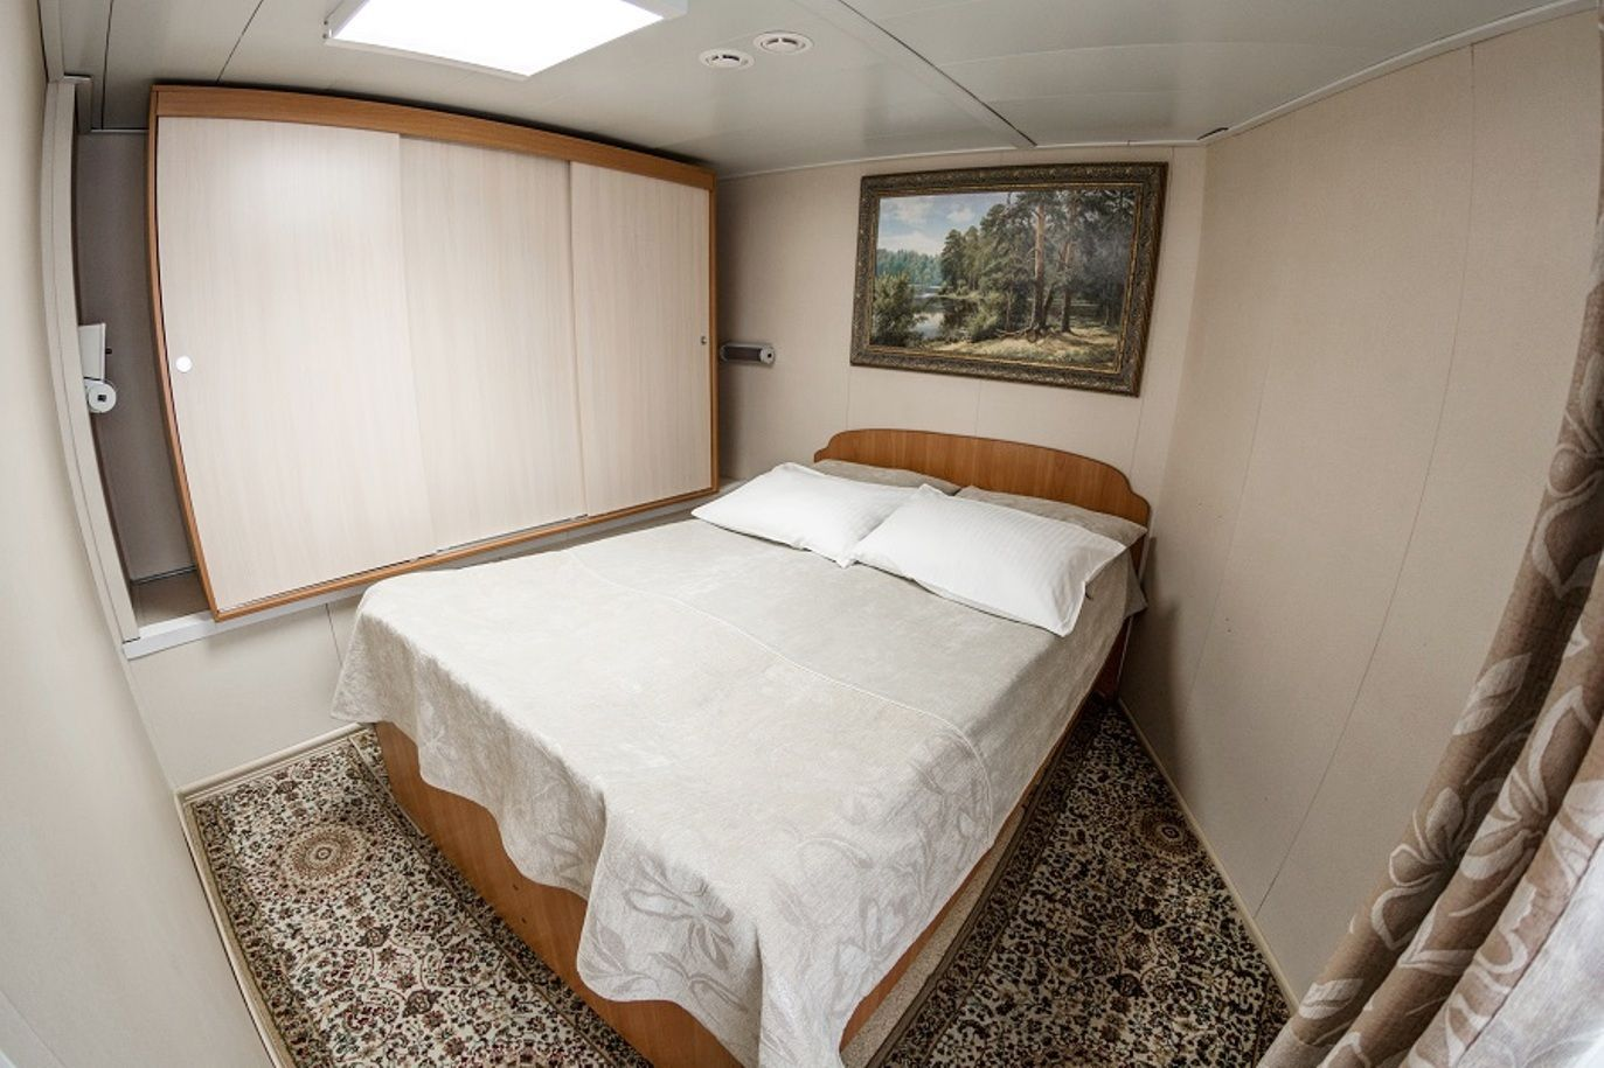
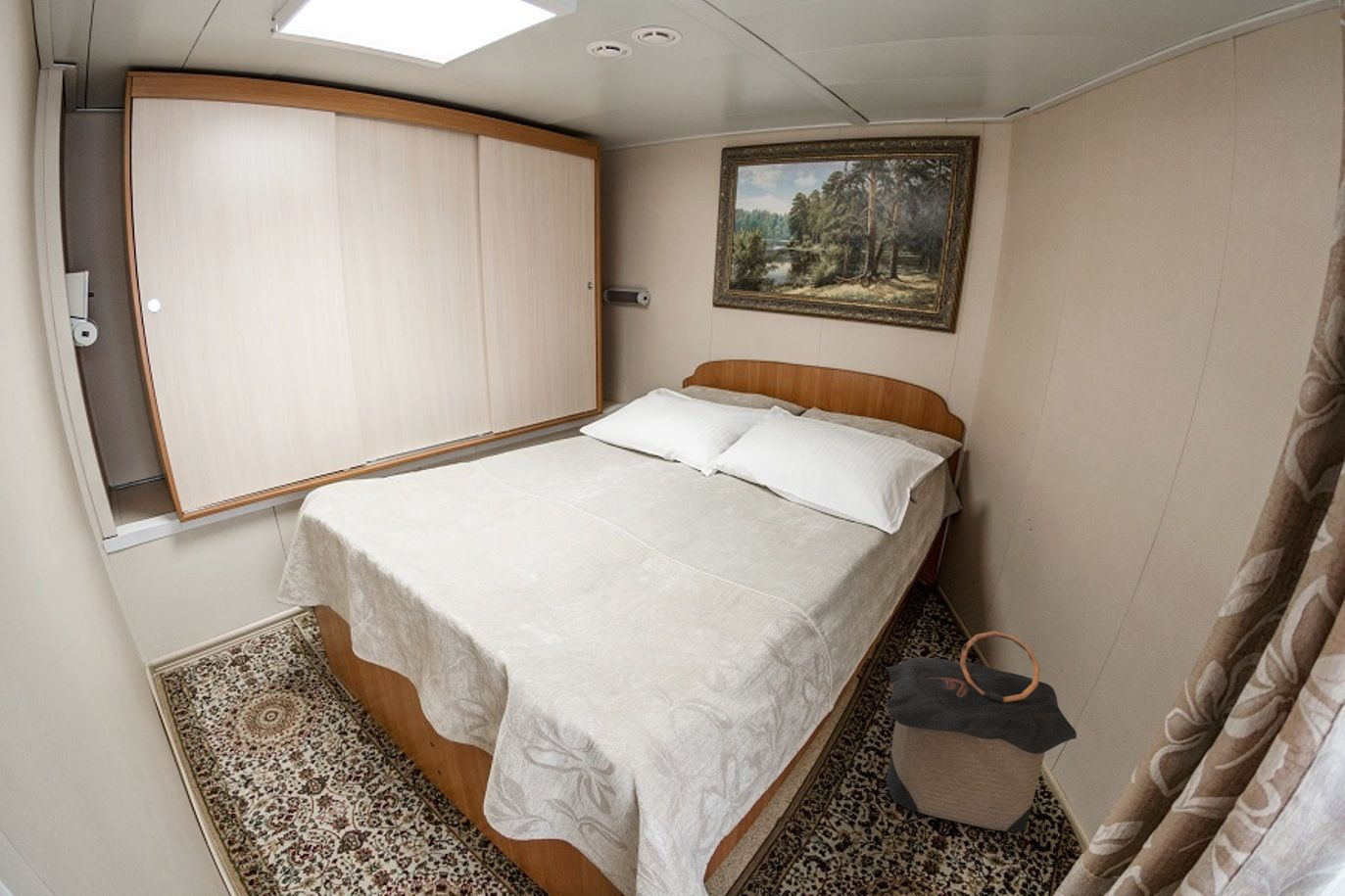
+ laundry hamper (966, 725)
